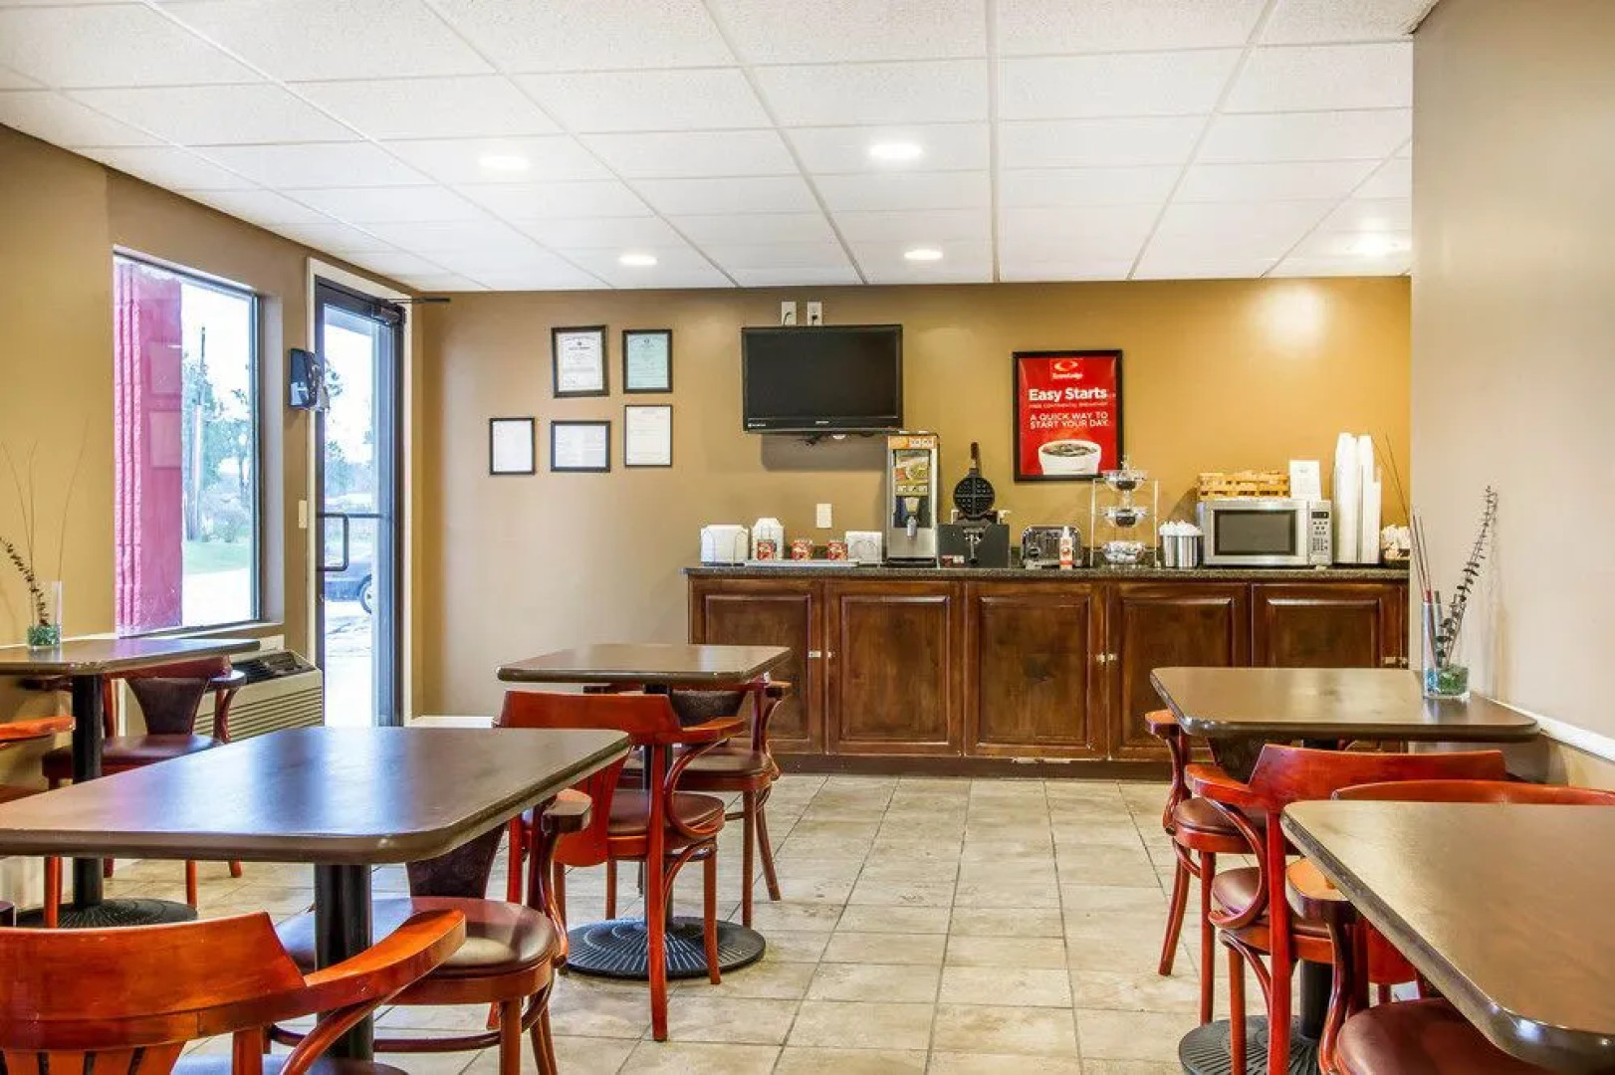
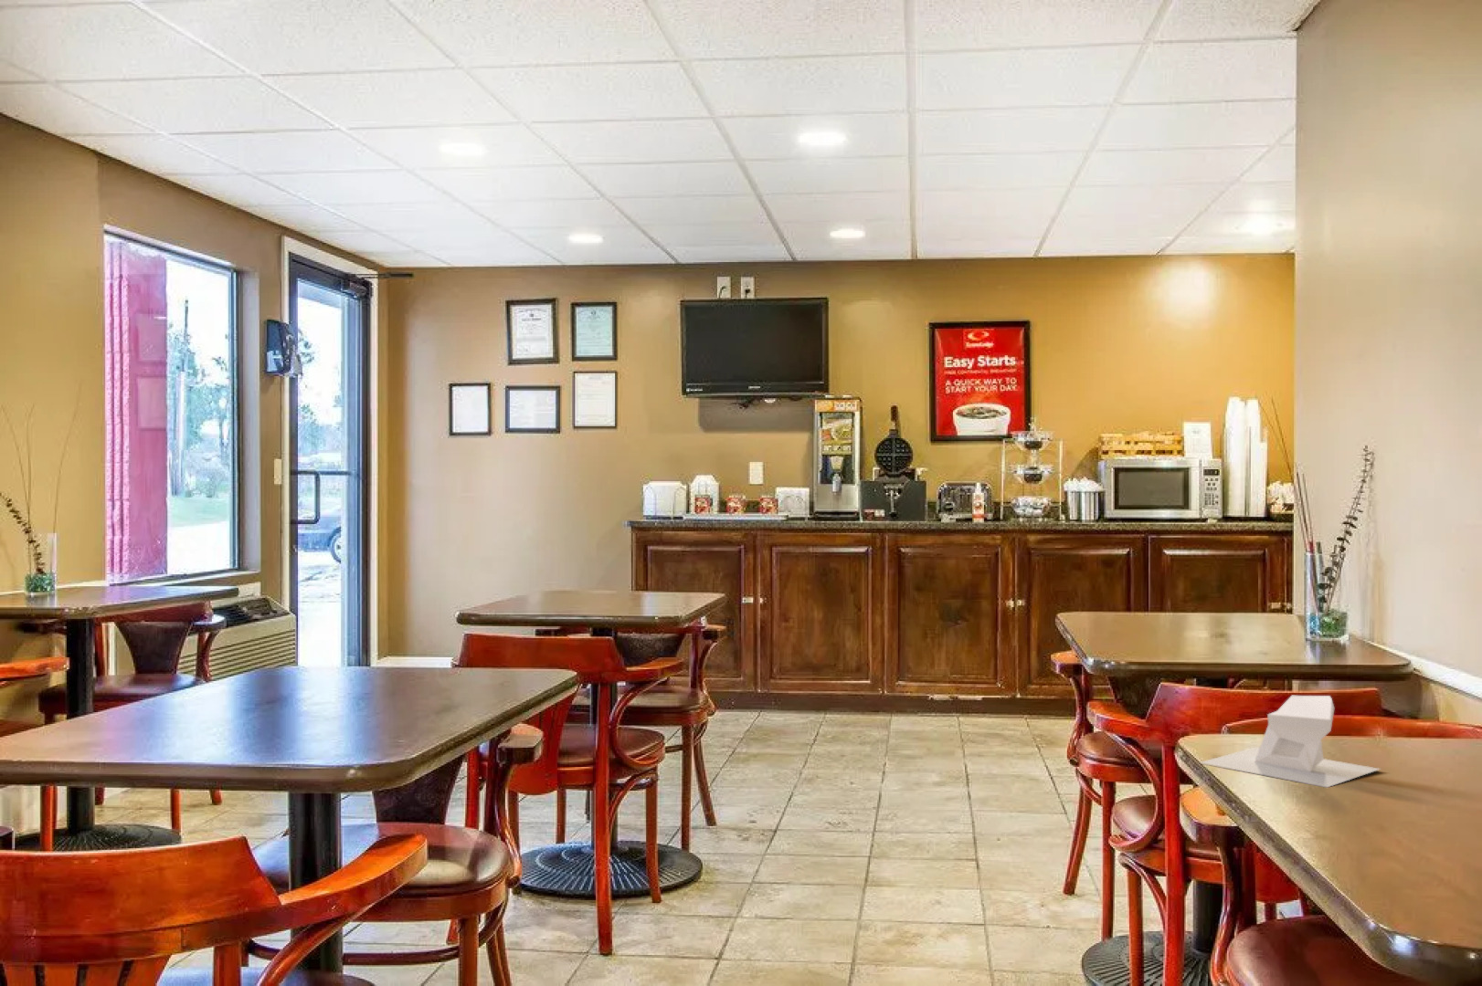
+ napkin holder (1288, 731)
